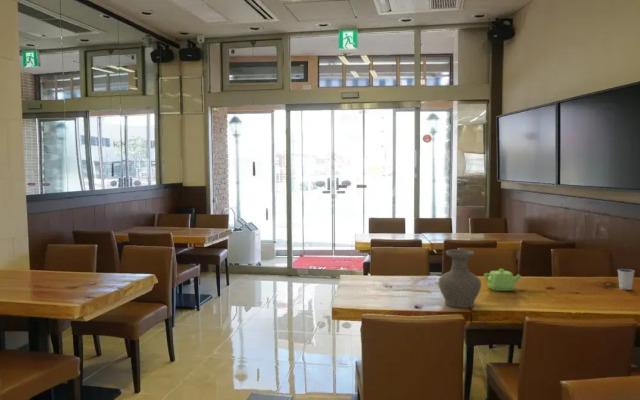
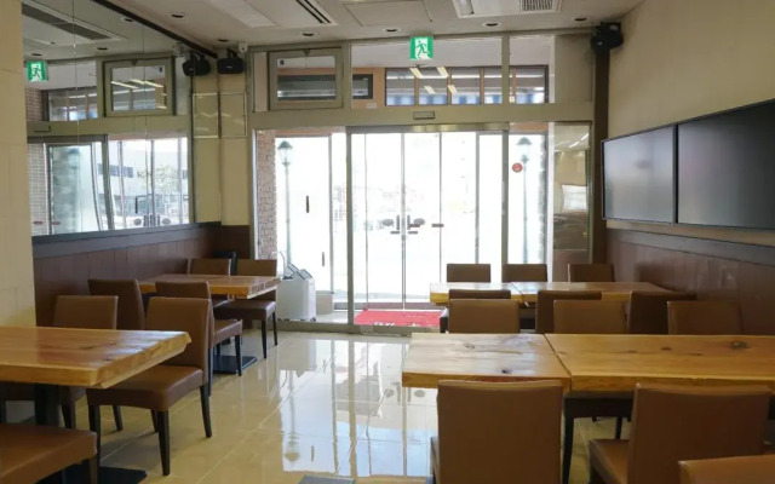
- teapot (502, 278)
- dixie cup (625, 279)
- vase (459, 277)
